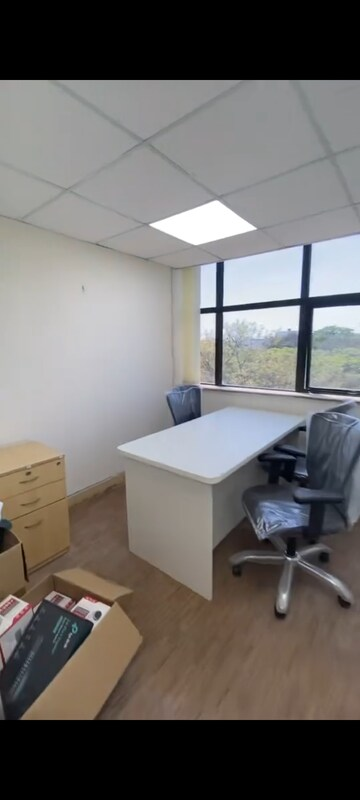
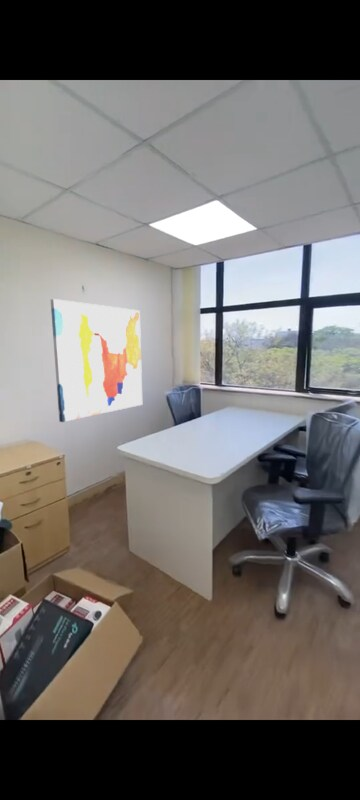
+ wall art (103, 360)
